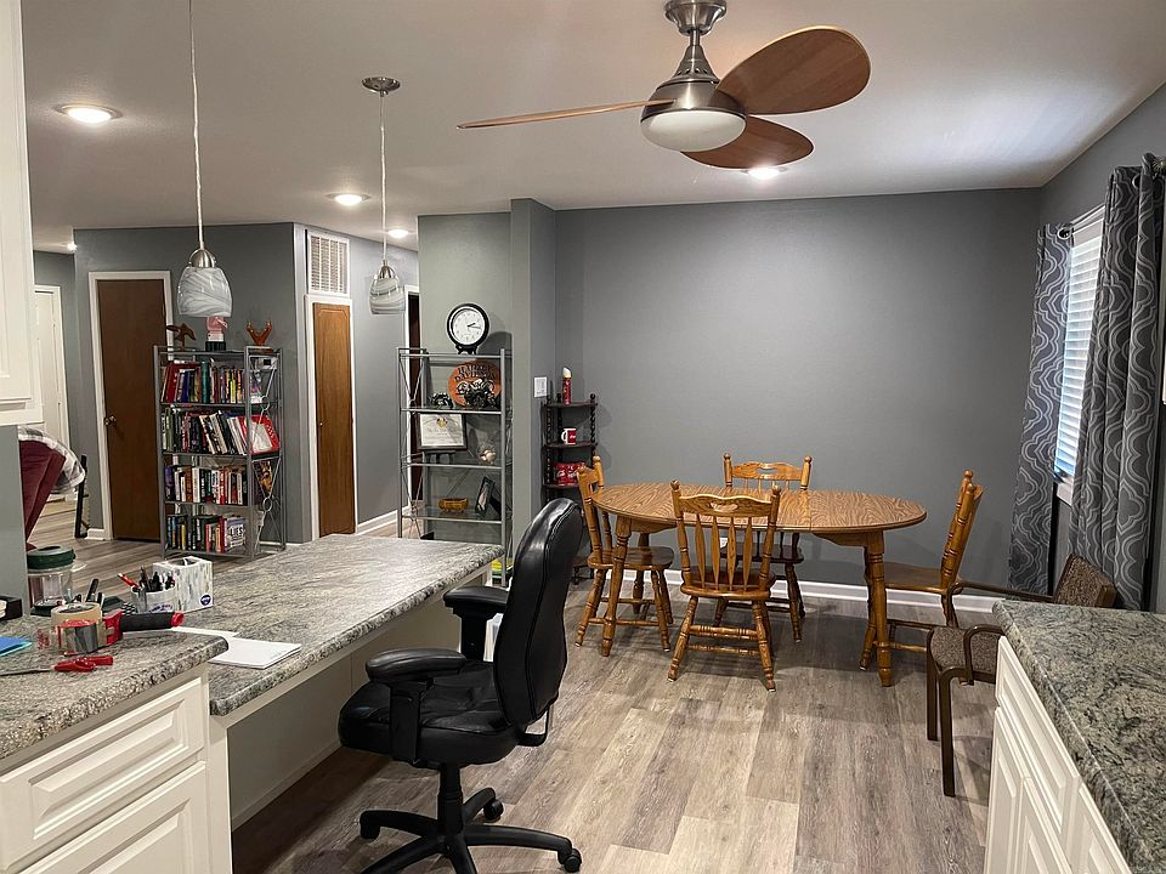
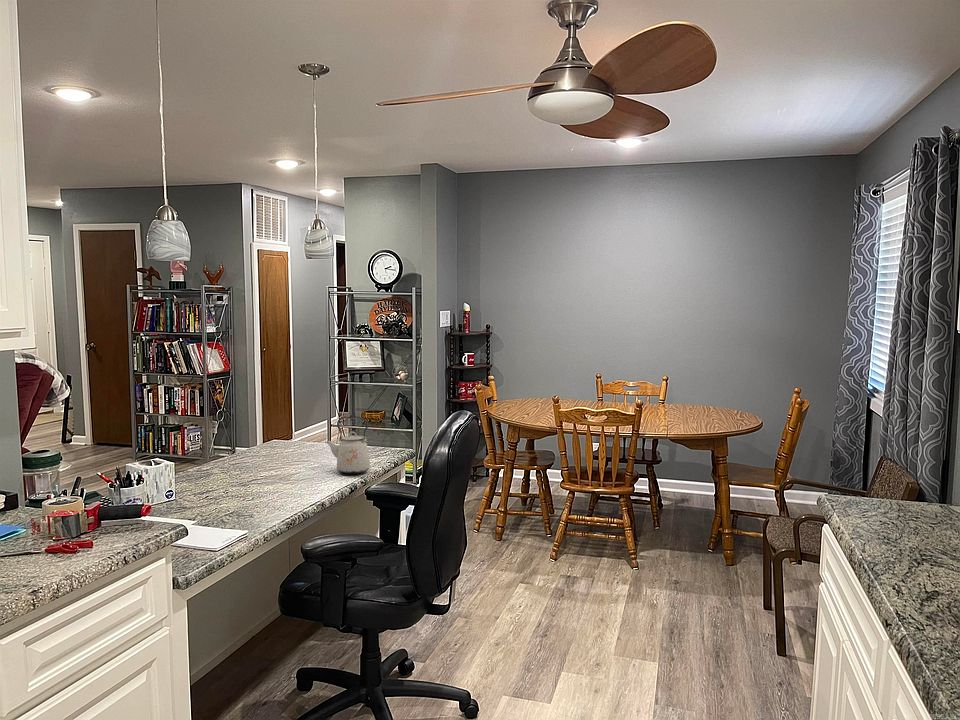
+ kettle (346, 444)
